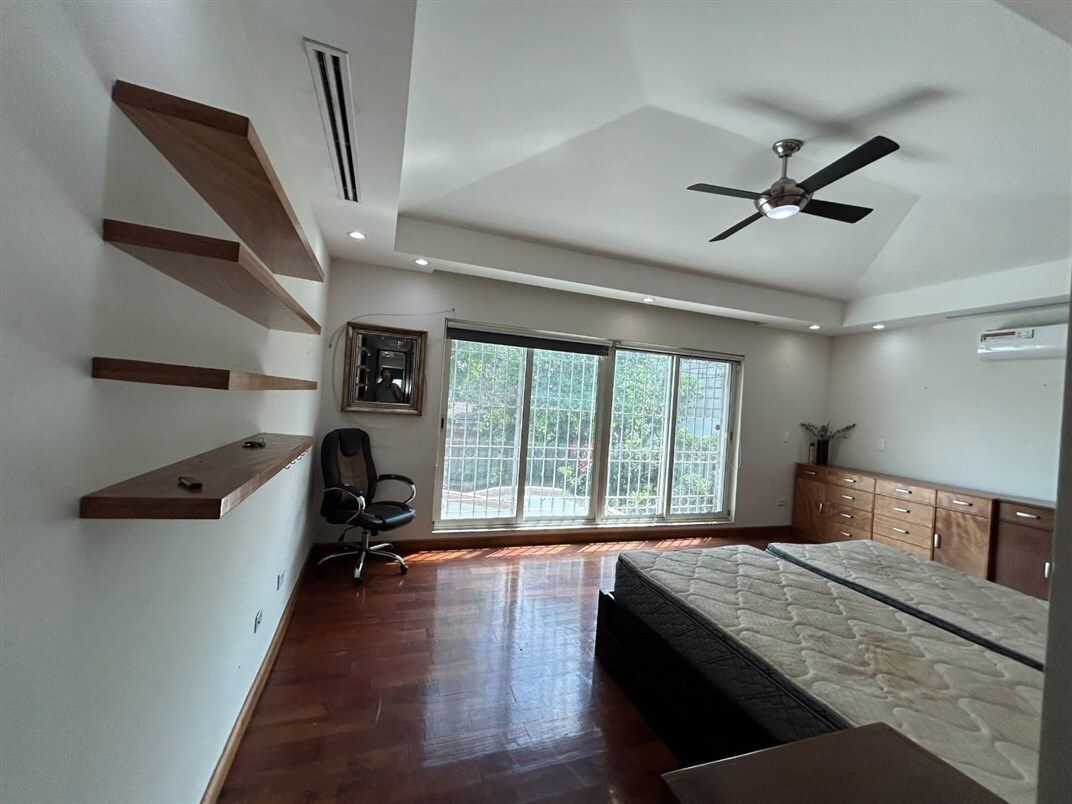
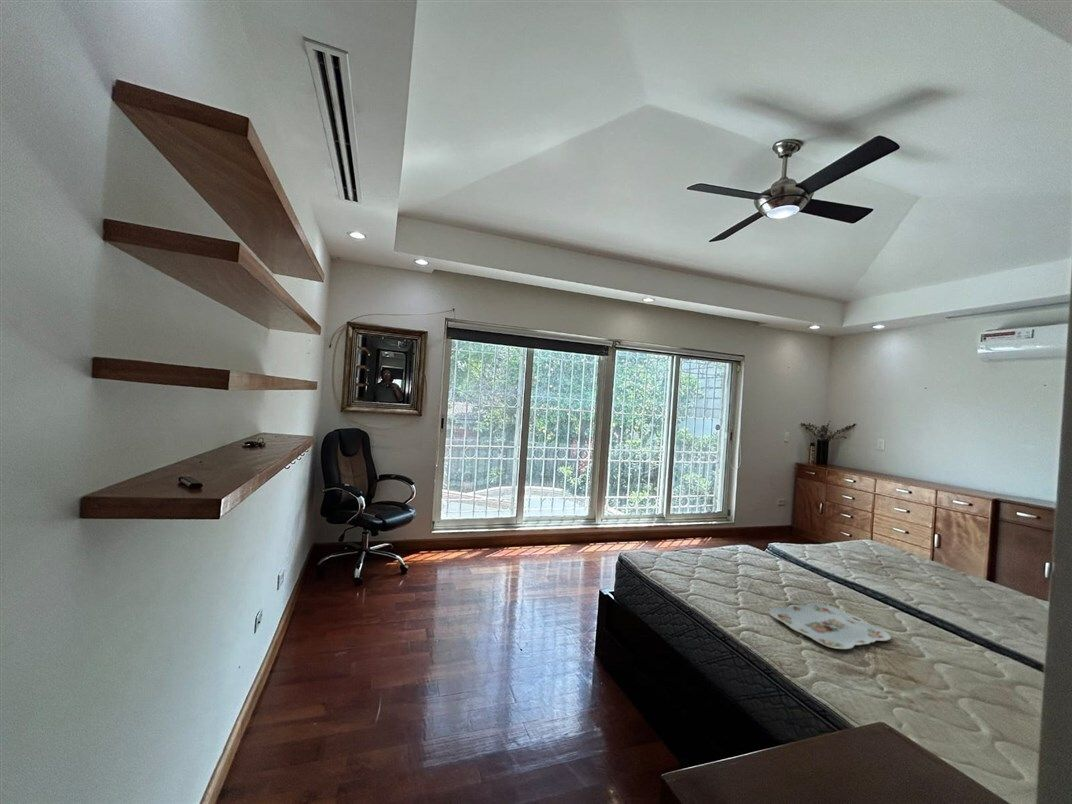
+ serving tray (827, 624)
